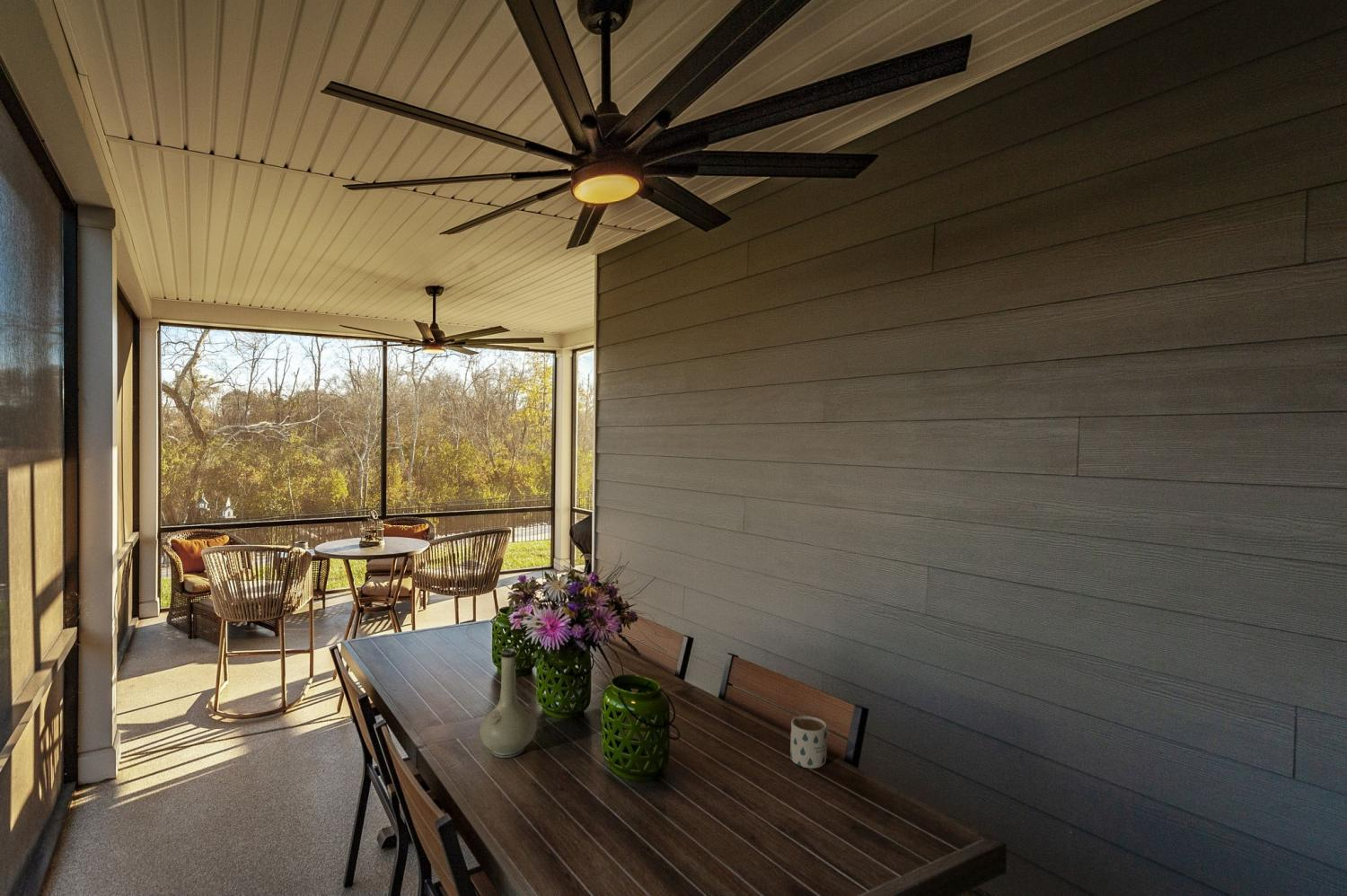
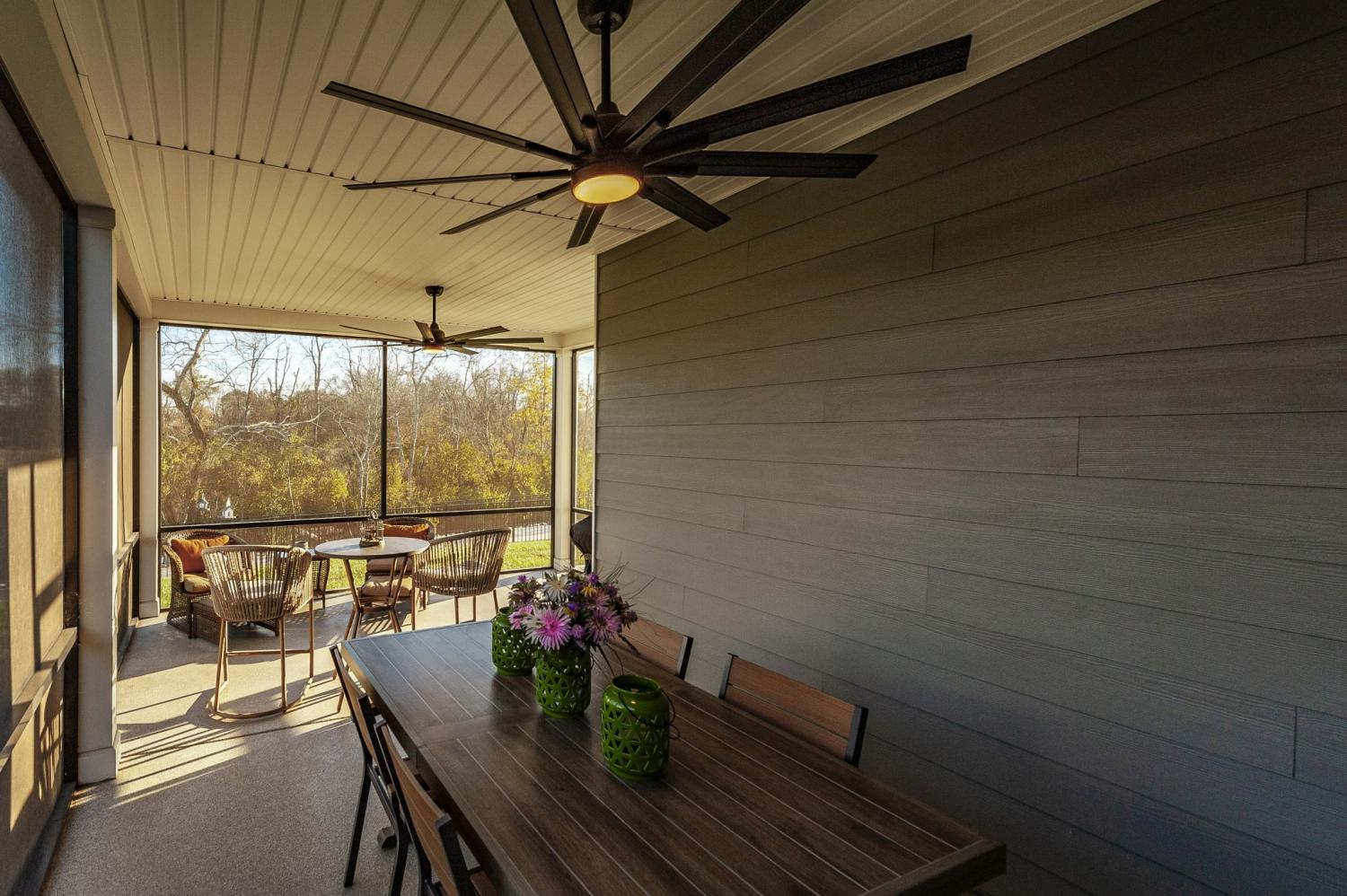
- mug (813, 739)
- vase (508, 699)
